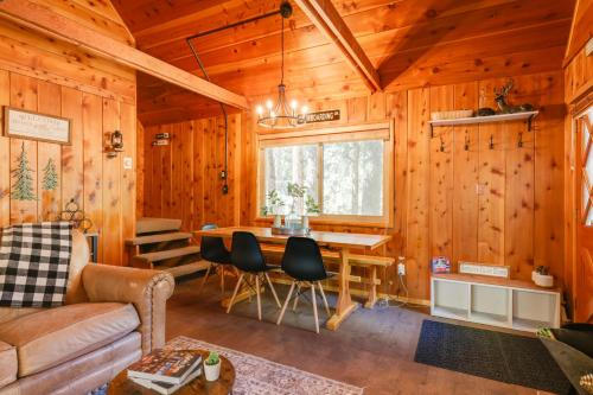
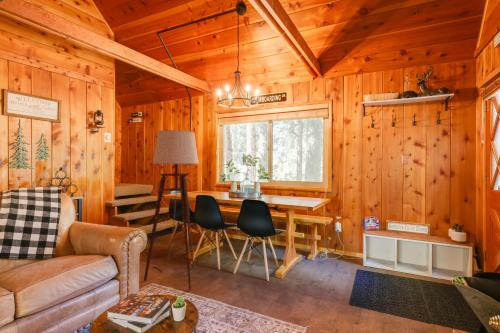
+ floor lamp (175, 204)
